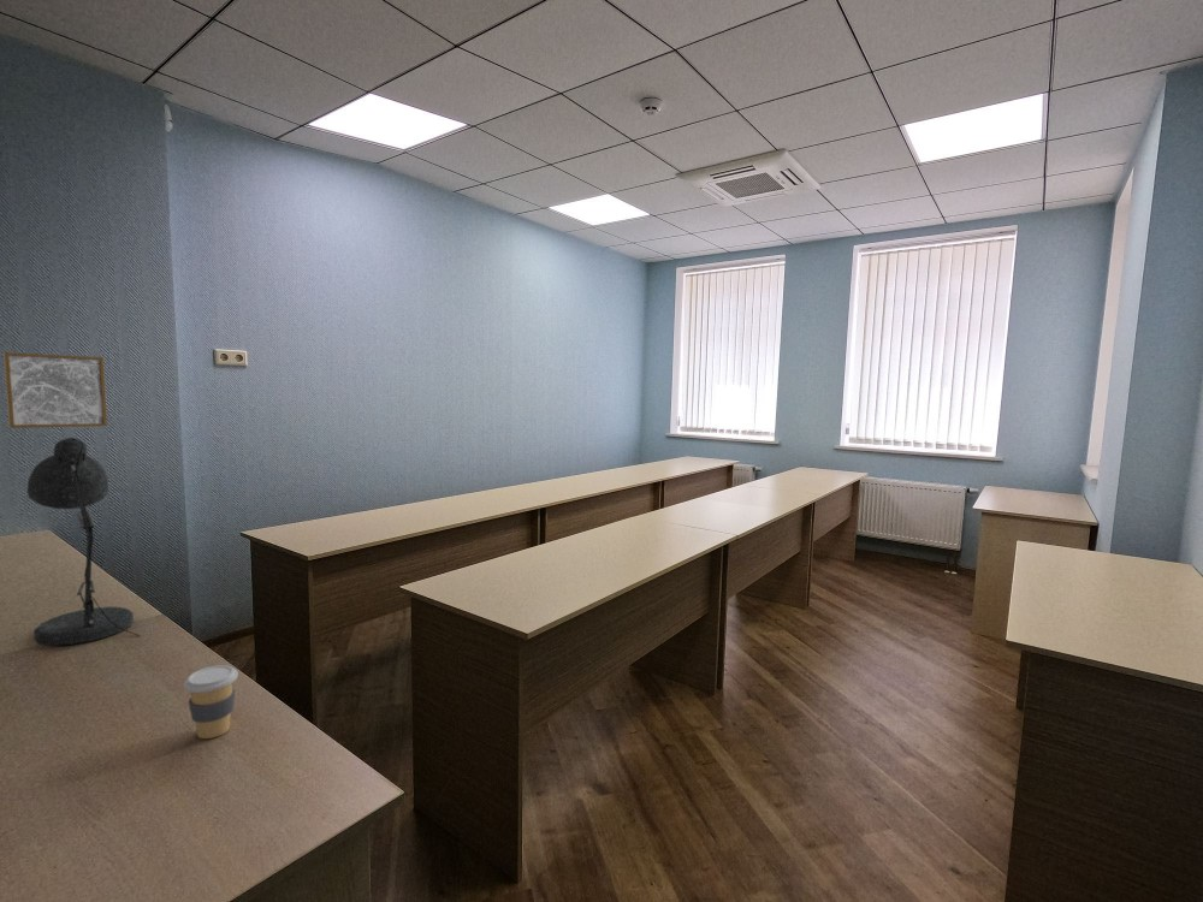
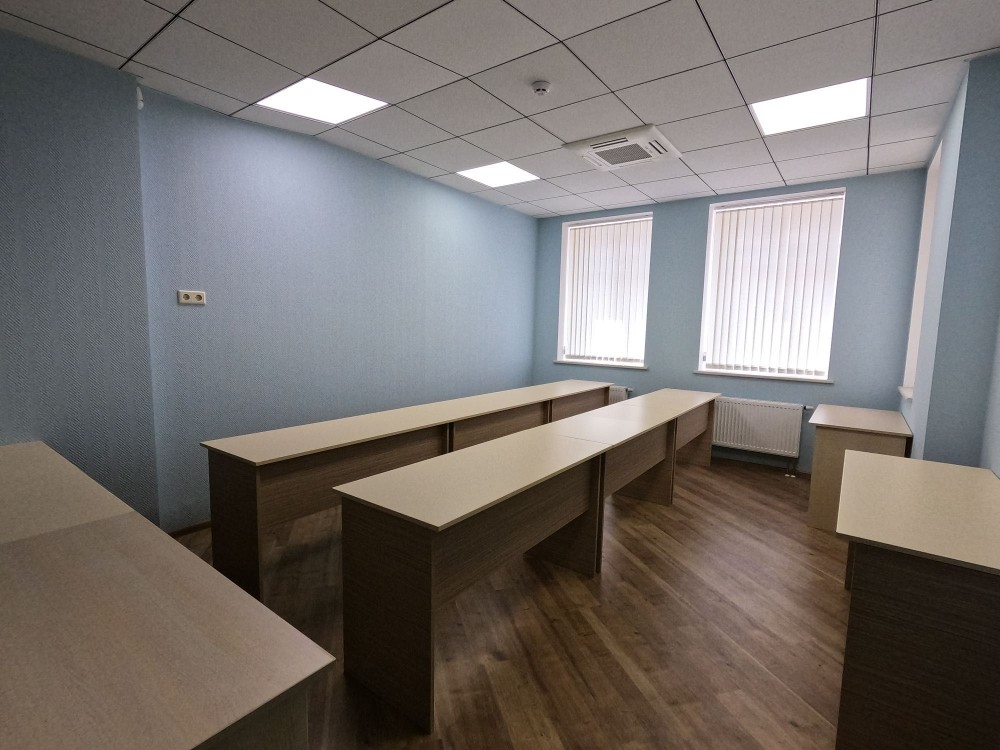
- wall art (58, 391)
- desk lamp (85, 534)
- coffee cup (212, 702)
